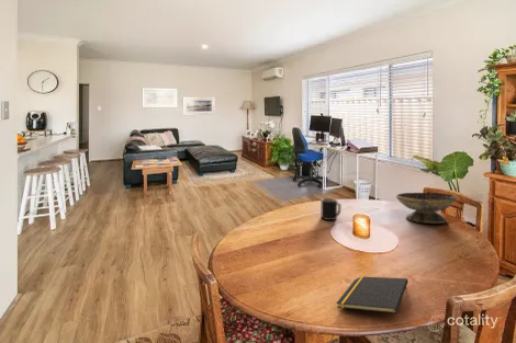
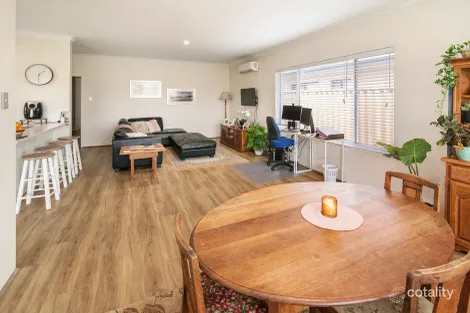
- notepad (373, 291)
- decorative bowl (425, 206)
- mug (330, 209)
